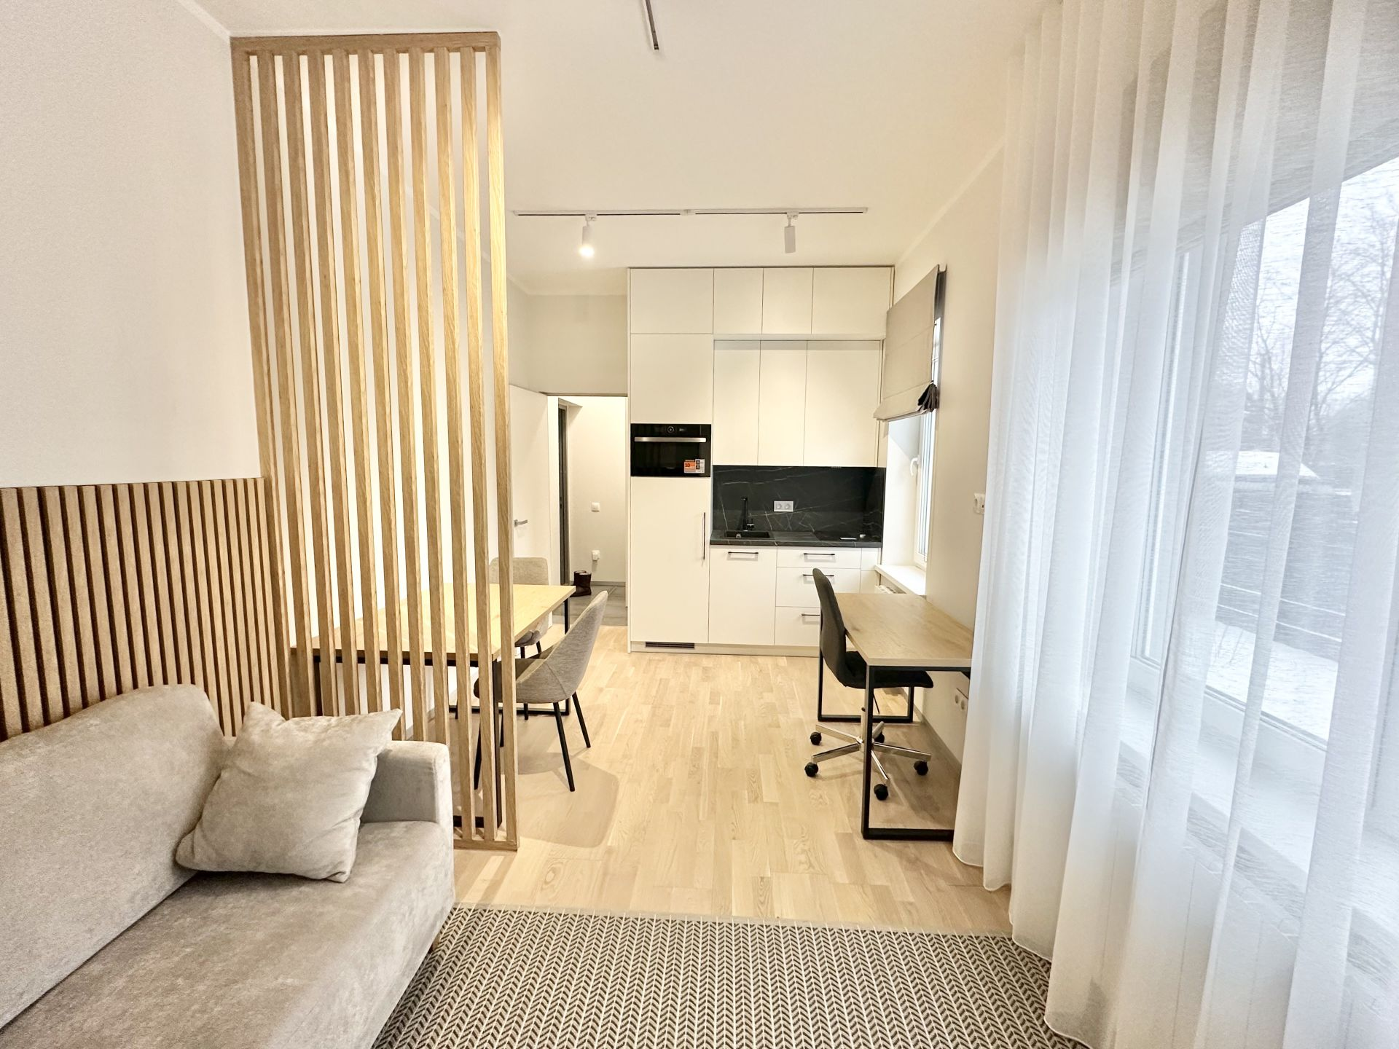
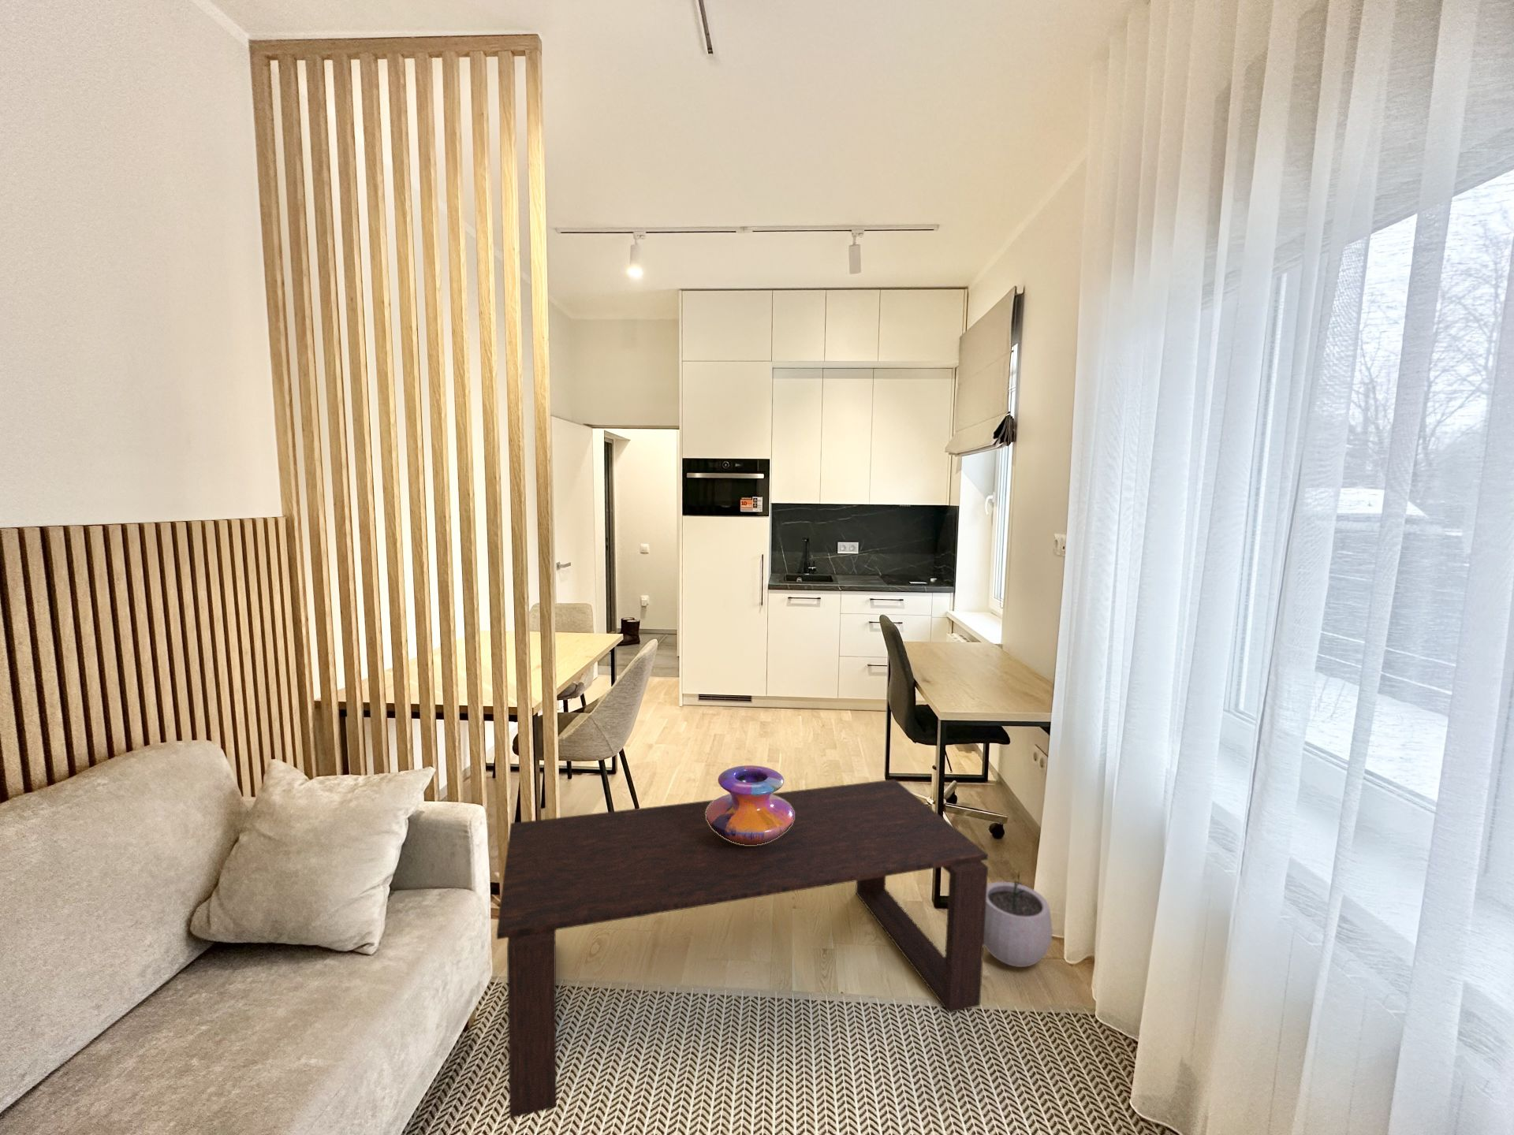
+ decorative vase (750, 804)
+ coffee table (740, 899)
+ plant pot (1013, 916)
